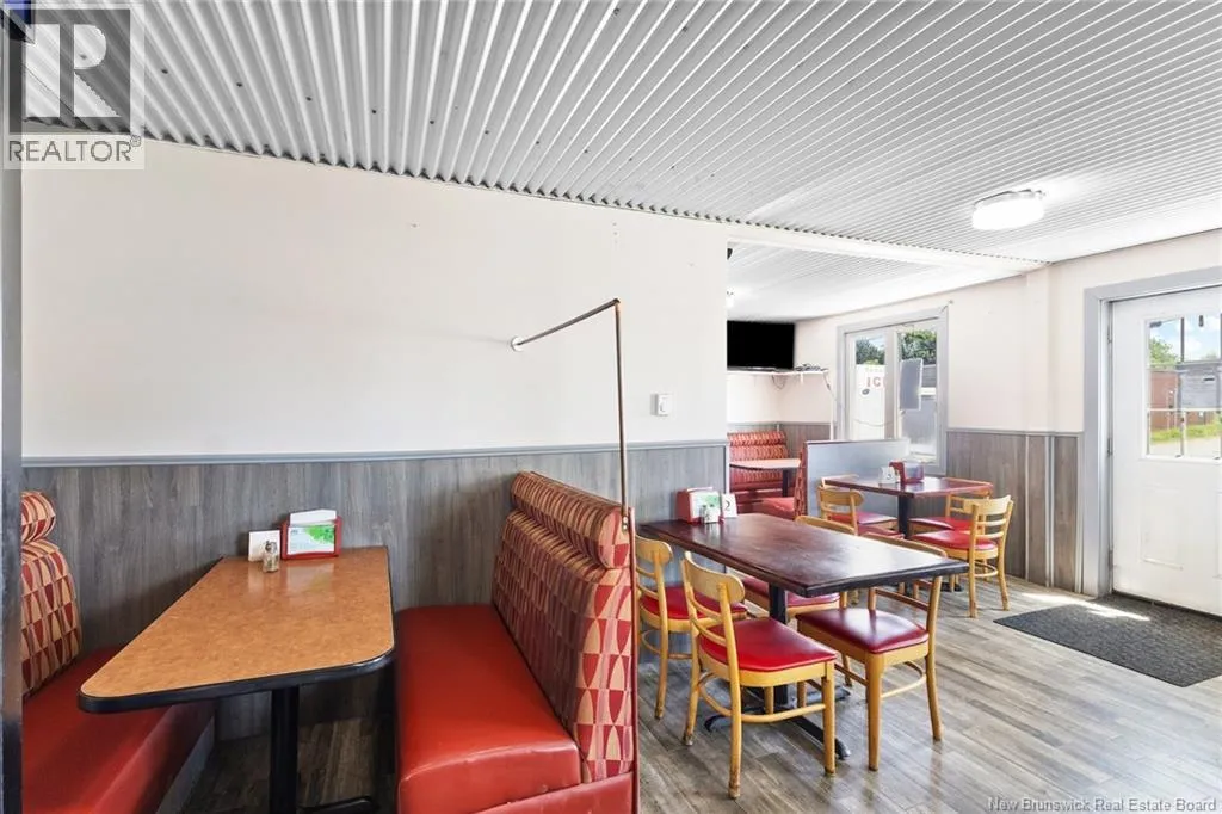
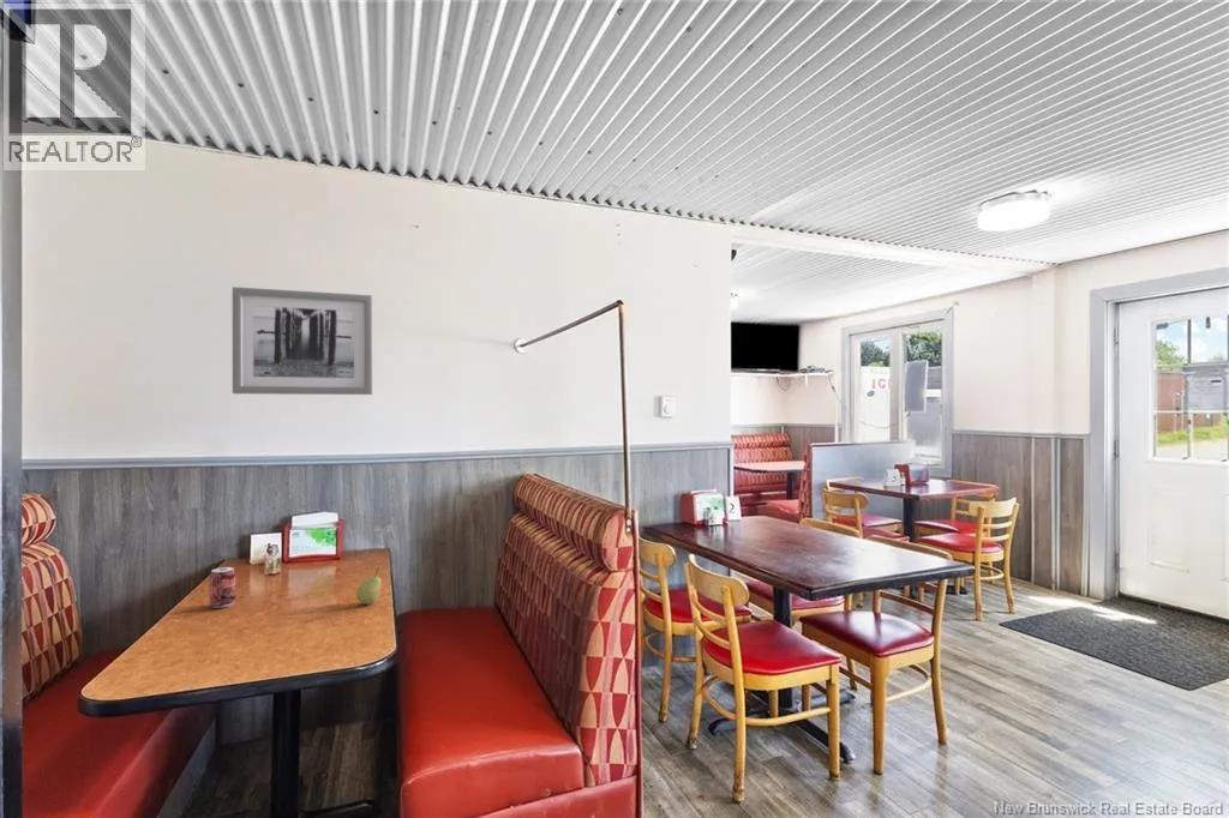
+ fruit (368, 585)
+ beverage can (222, 587)
+ wall art (305, 342)
